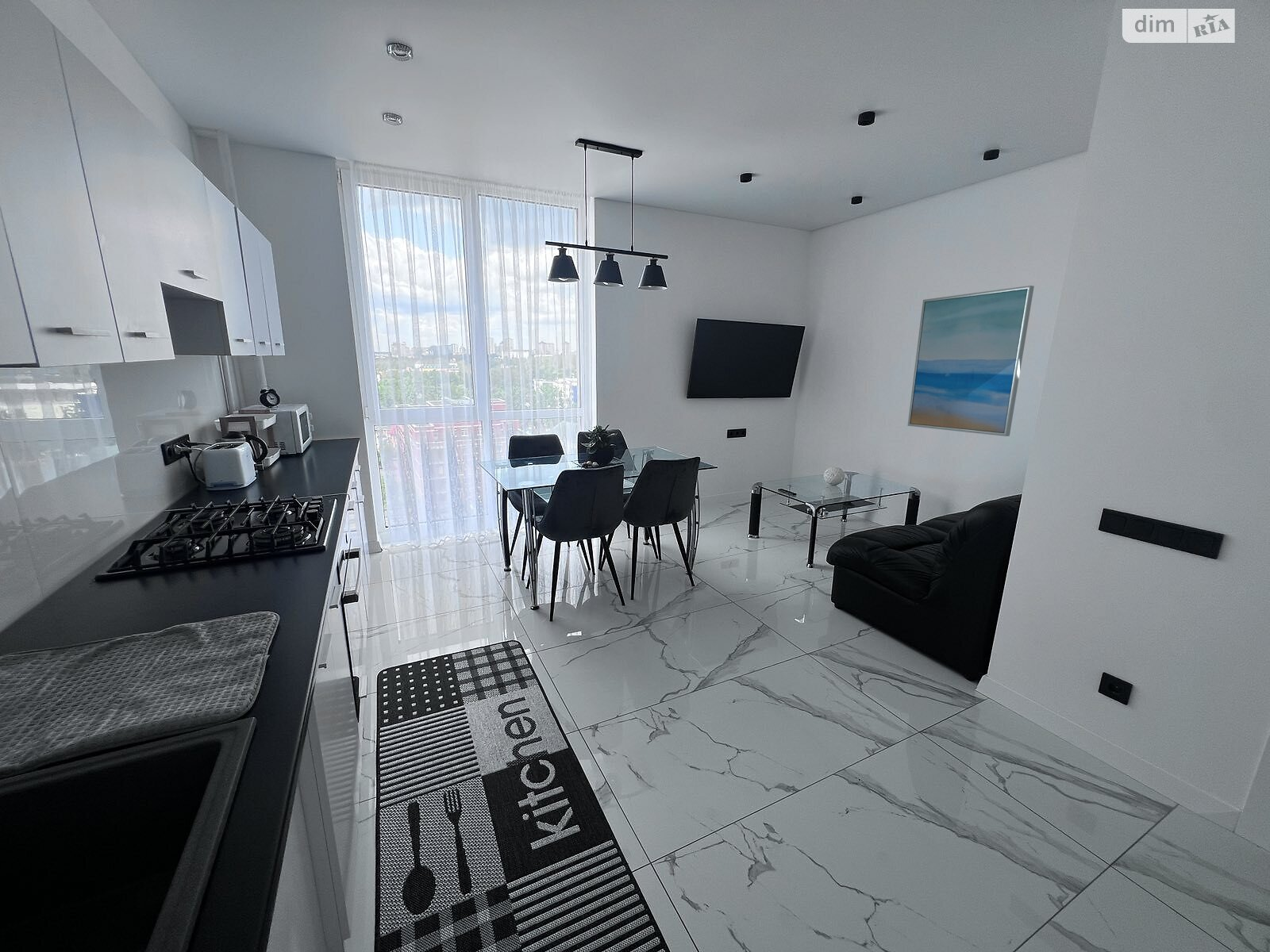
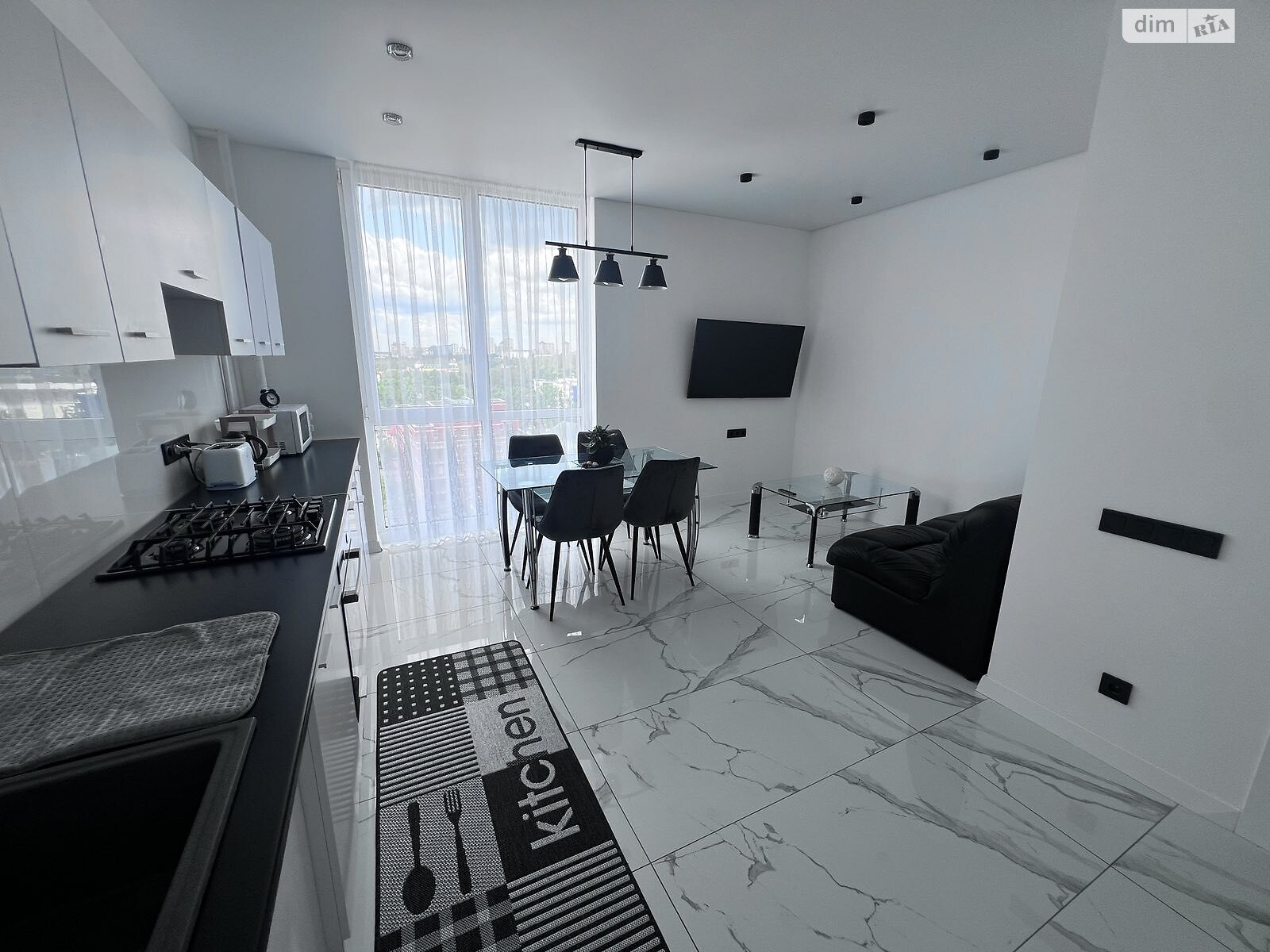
- wall art (964, 363)
